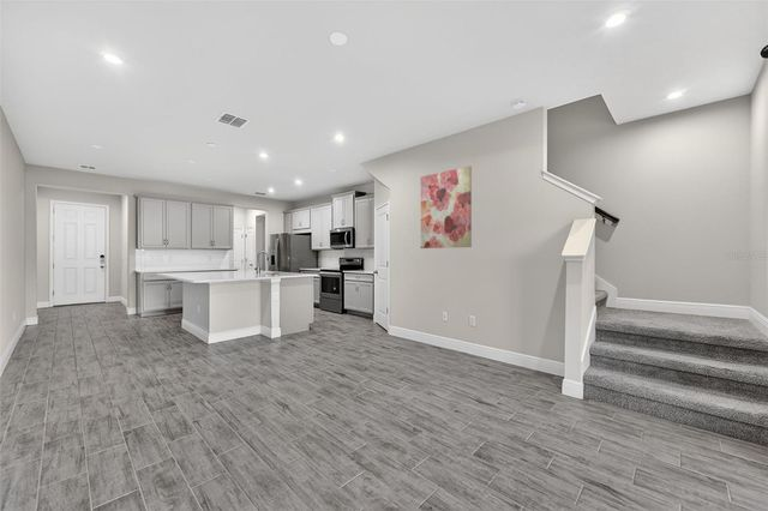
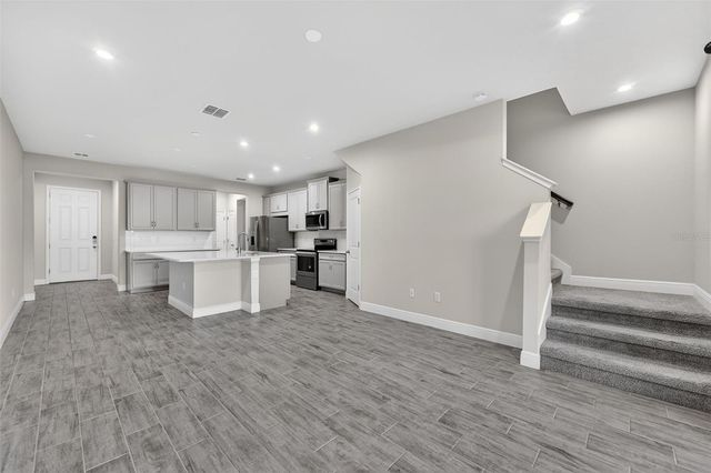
- wall art (444, 210)
